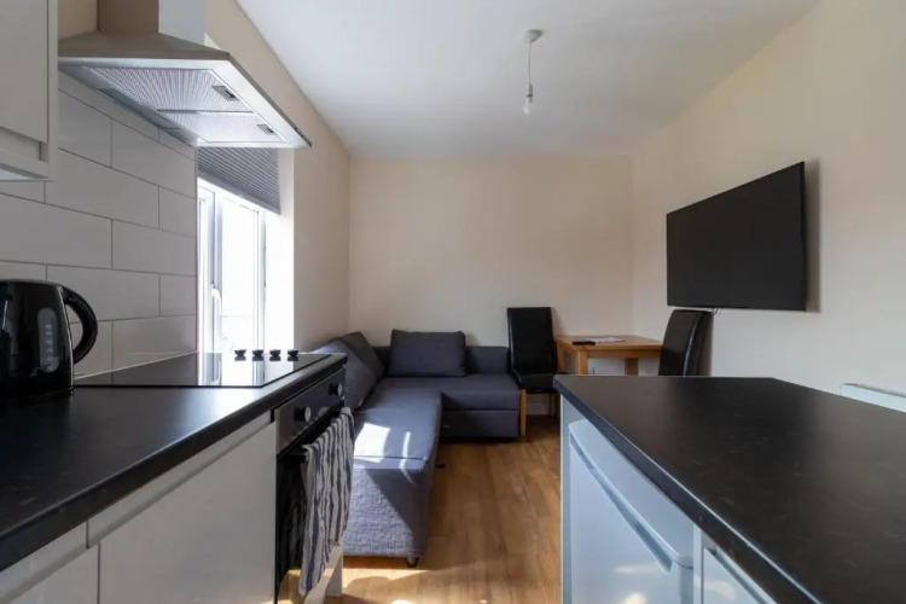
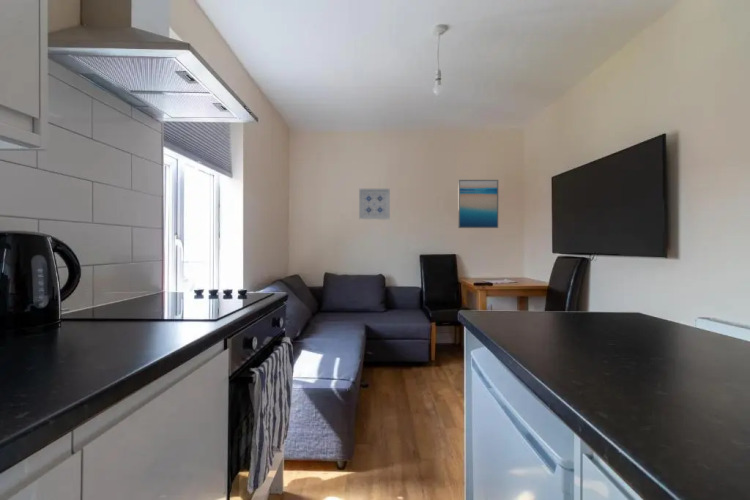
+ wall art (374, 204)
+ wall art (478, 204)
